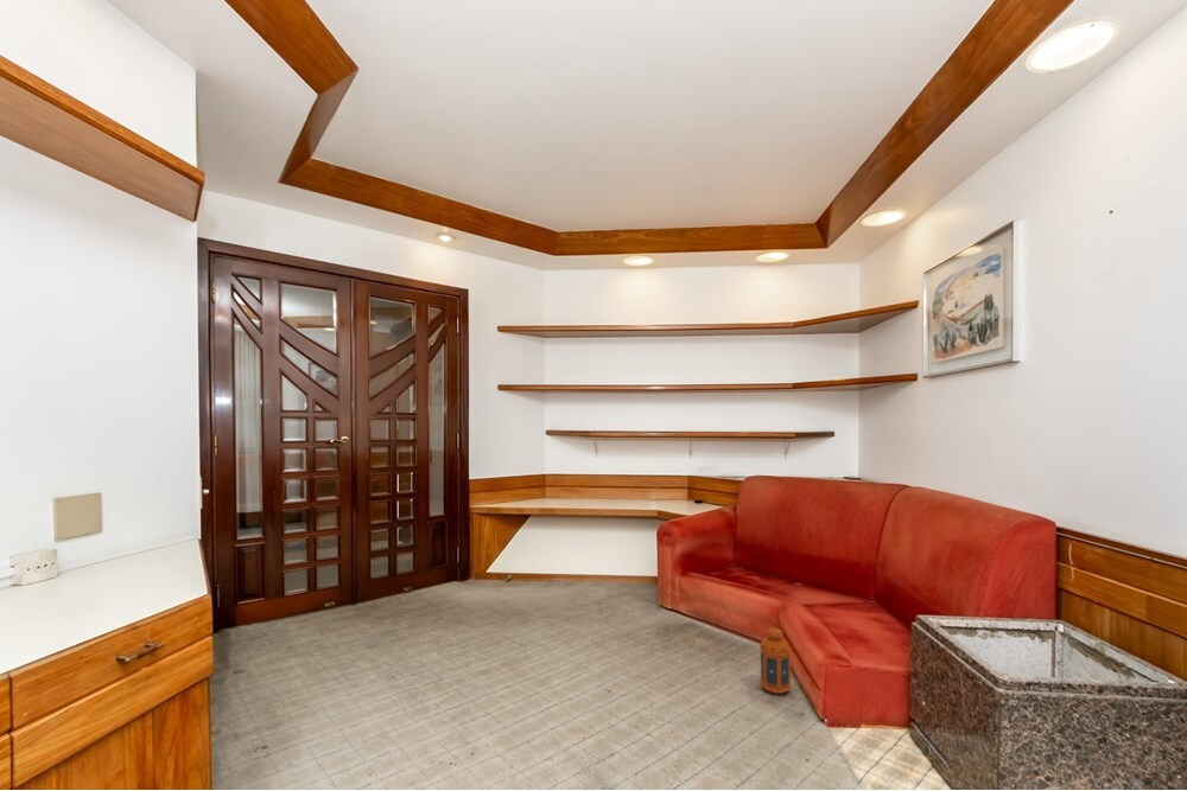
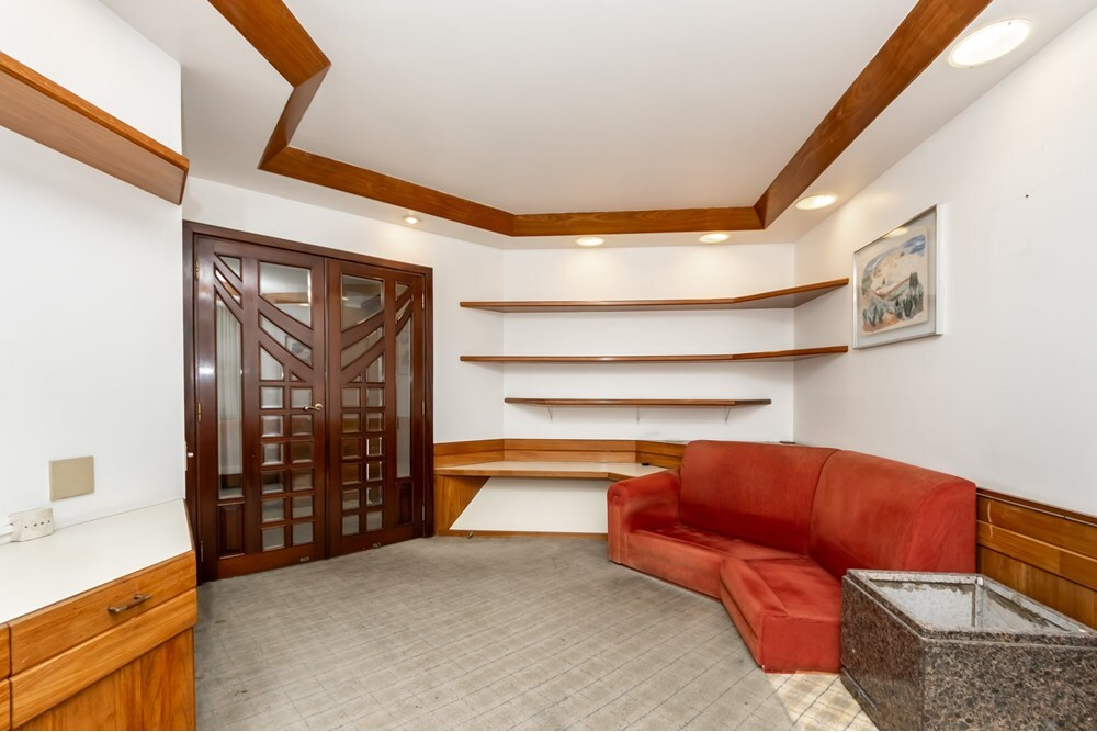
- lantern (774, 653)
